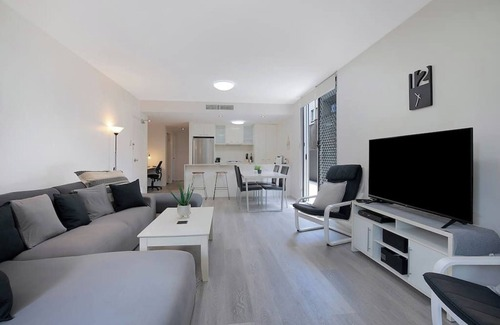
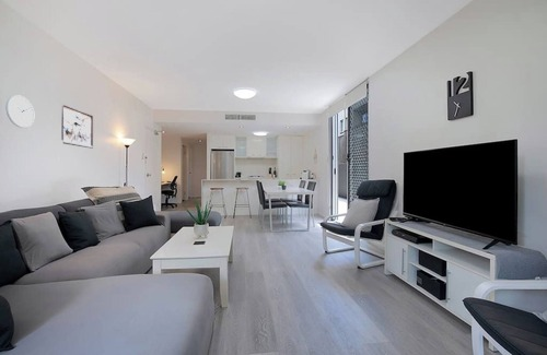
+ wall relief (79, 128)
+ wall clock (21, 111)
